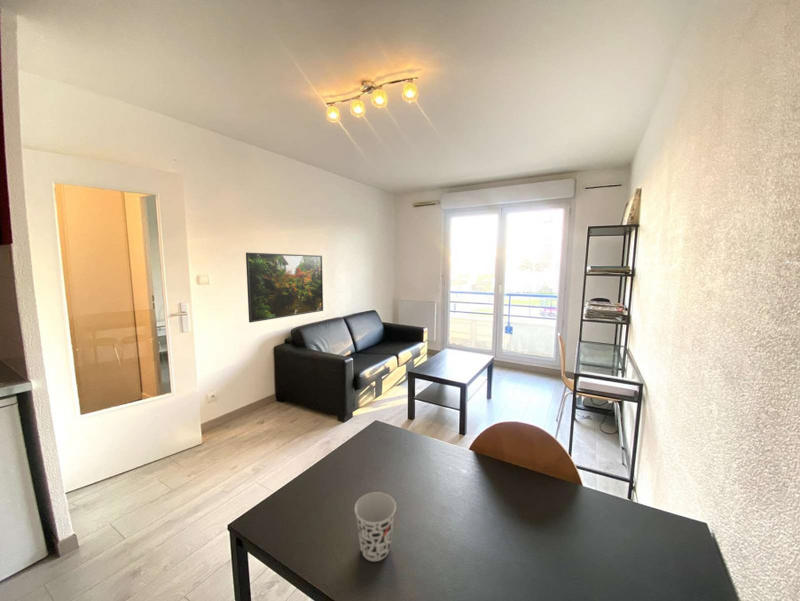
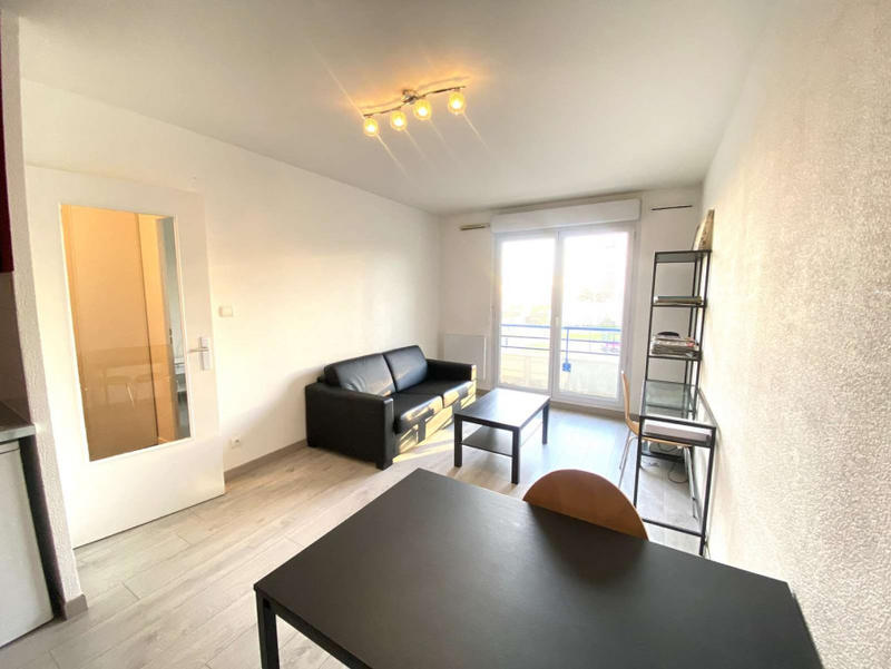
- cup (375, 527)
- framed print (289, 285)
